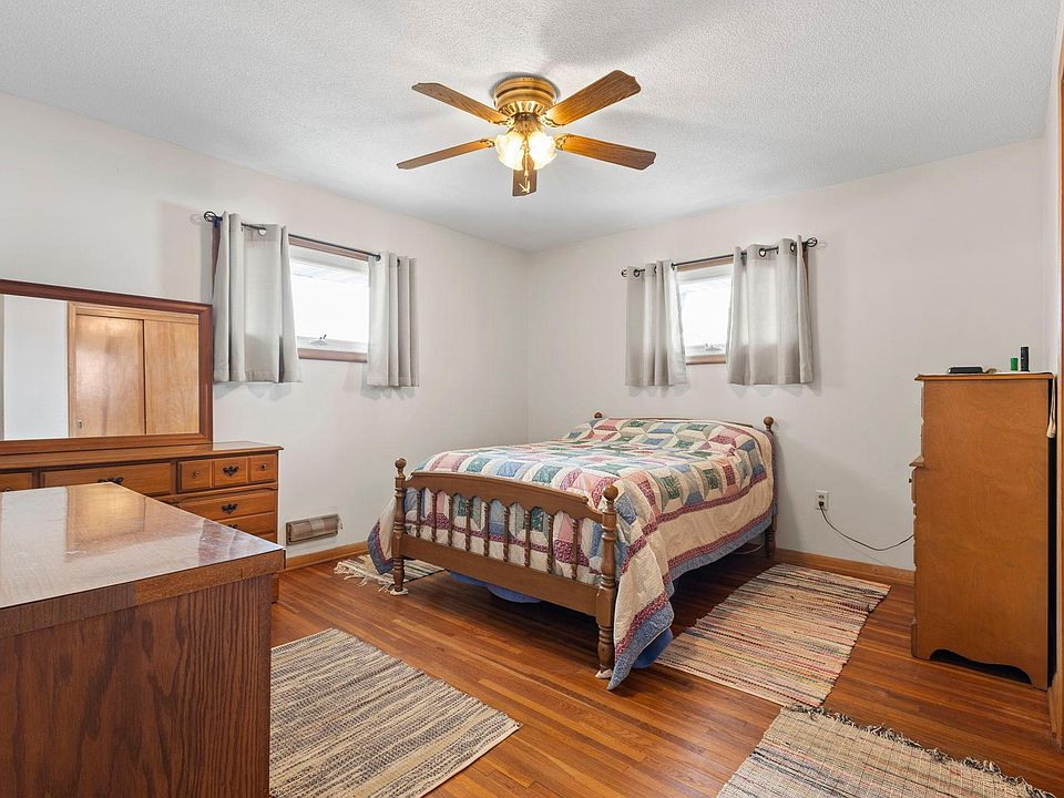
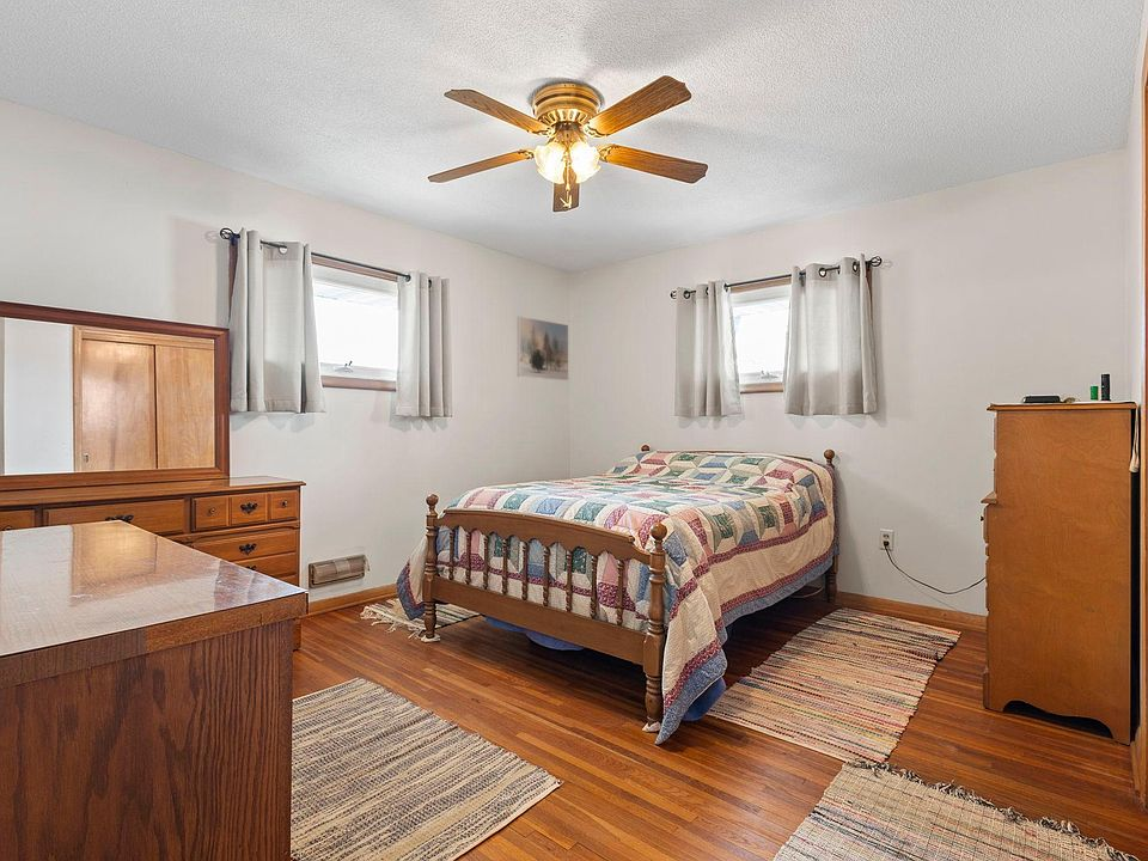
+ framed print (543, 349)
